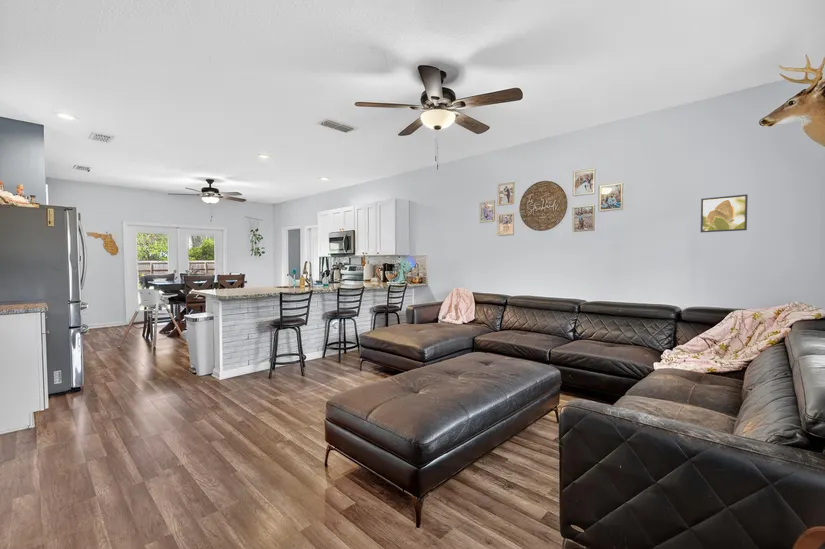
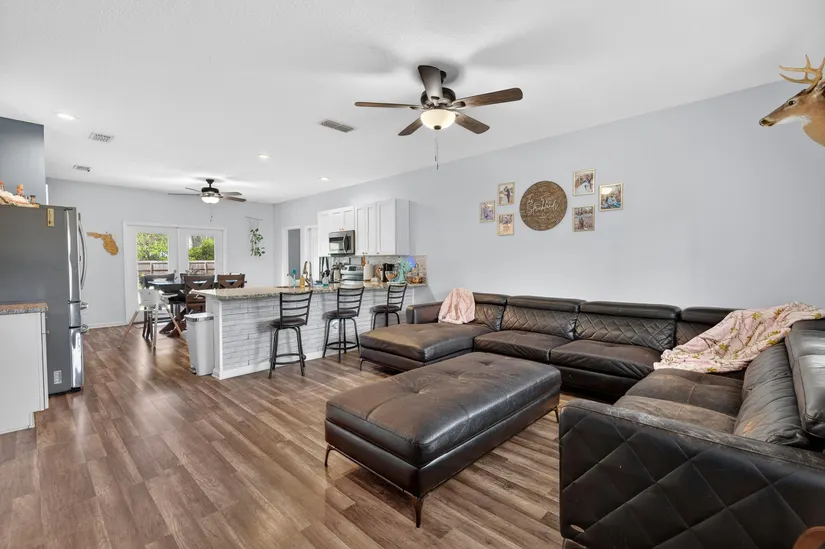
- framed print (723, 214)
